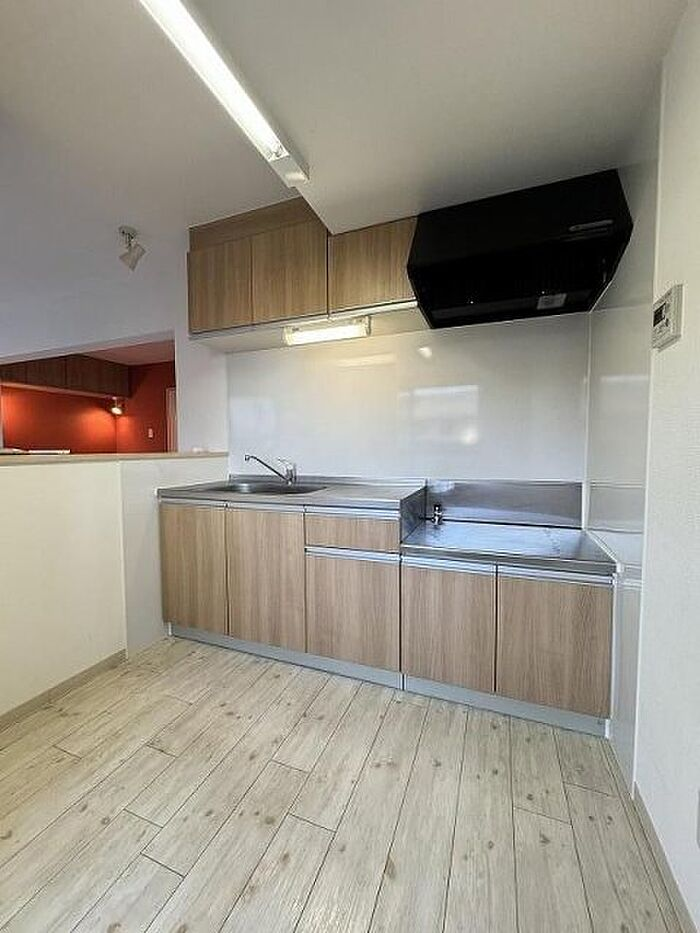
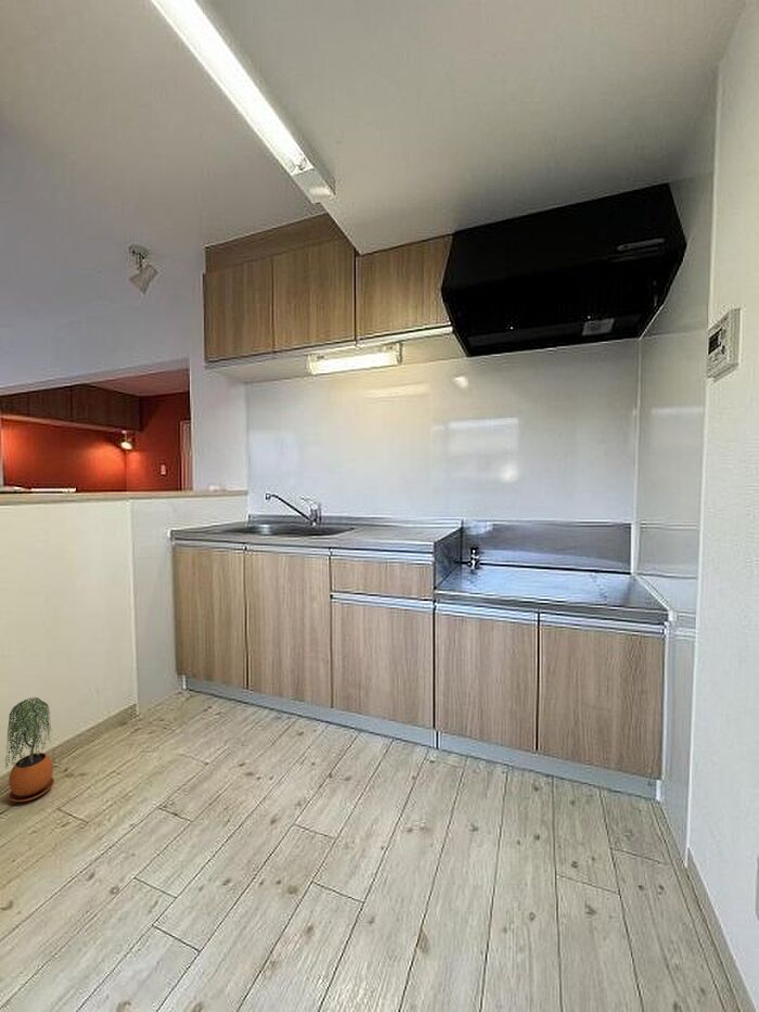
+ potted plant (26, 747)
